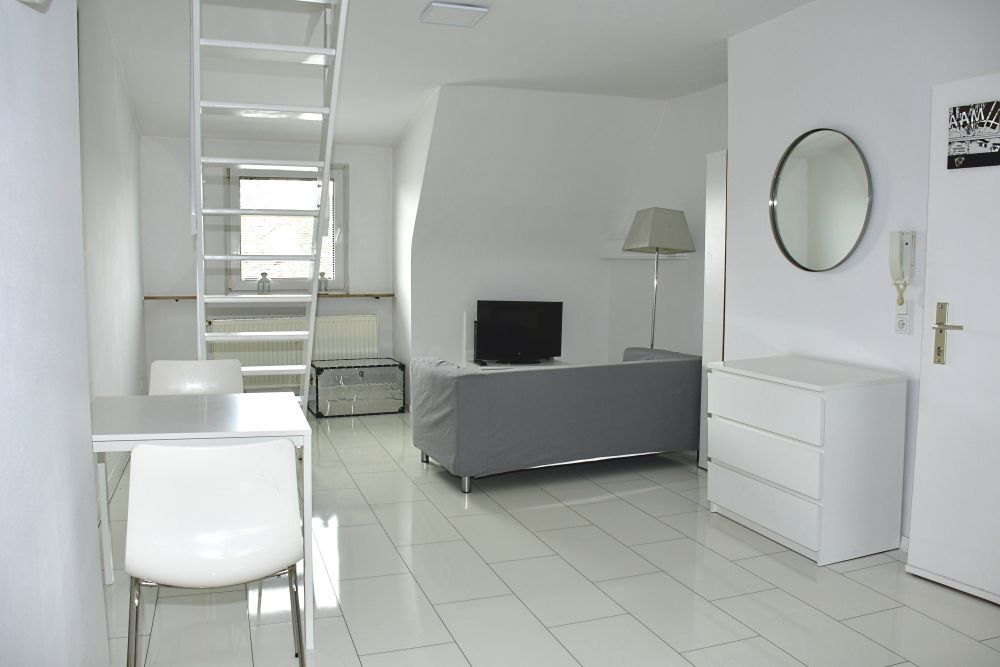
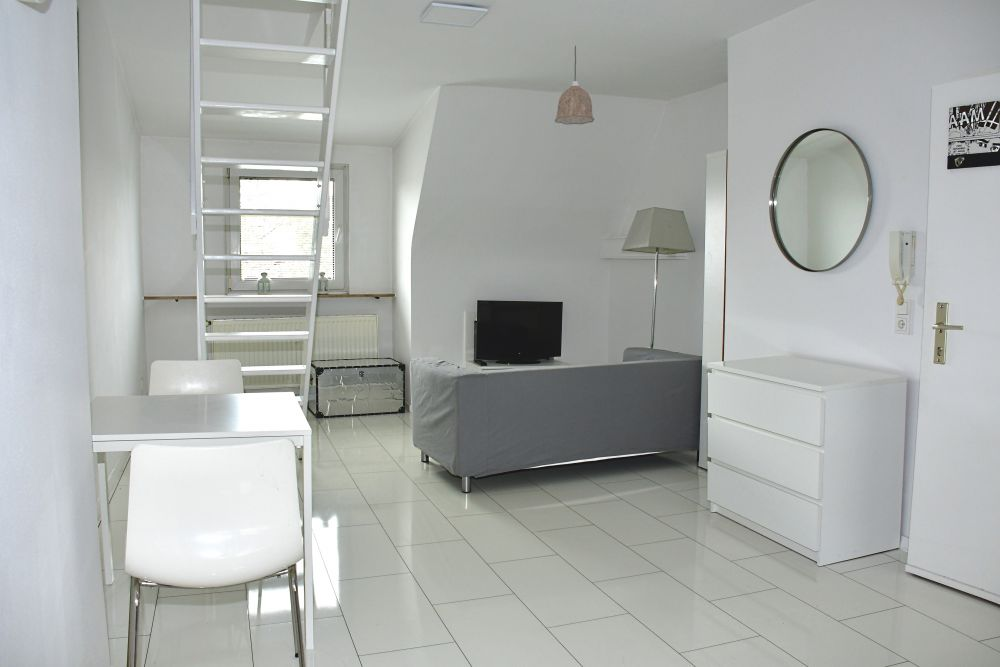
+ pendant lamp (574, 83)
